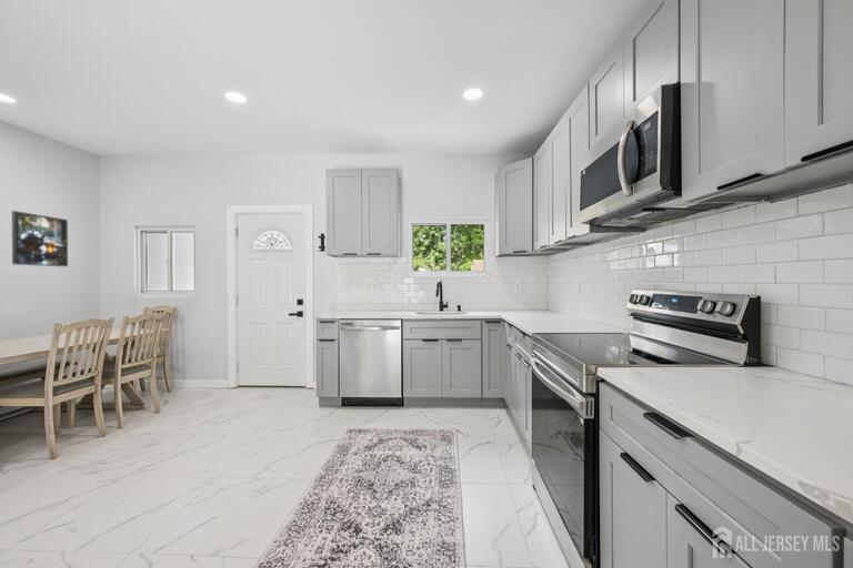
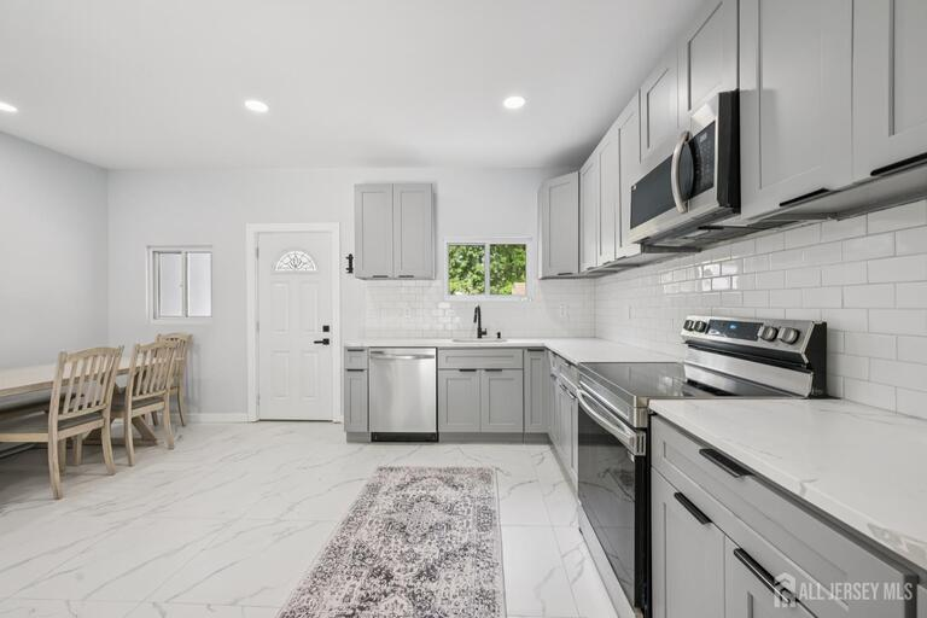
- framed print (41, 240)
